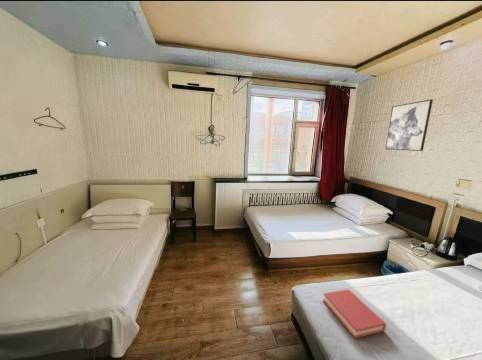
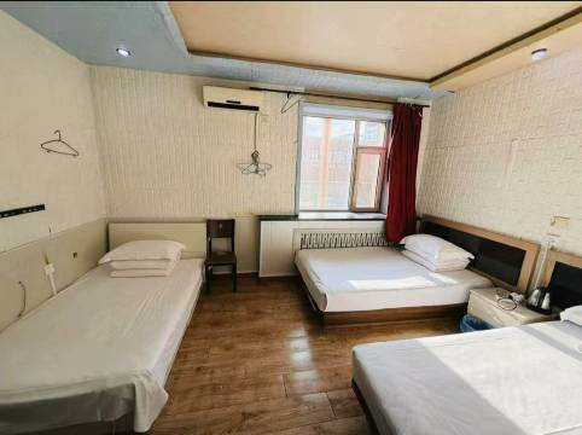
- wall art (406, 127)
- hardback book (351, 310)
